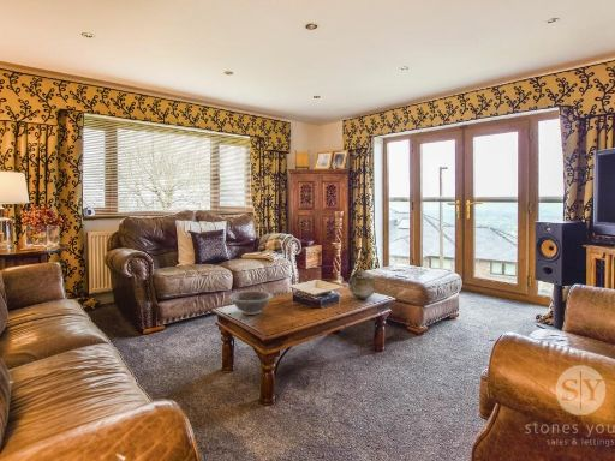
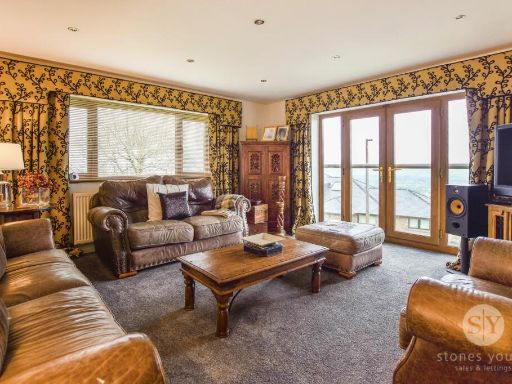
- decorative orb (362, 285)
- decorative bowl (251, 303)
